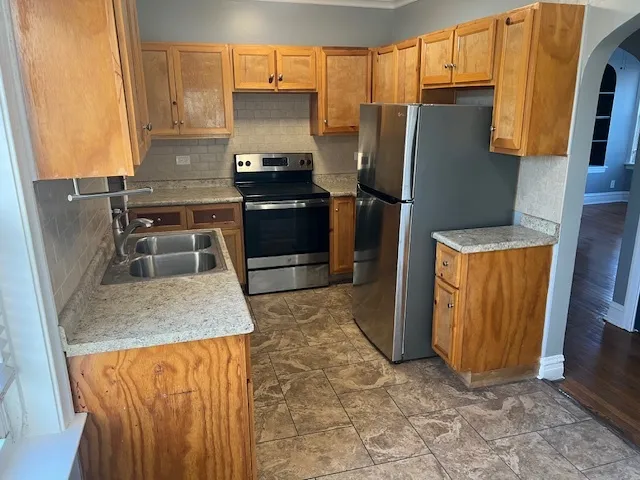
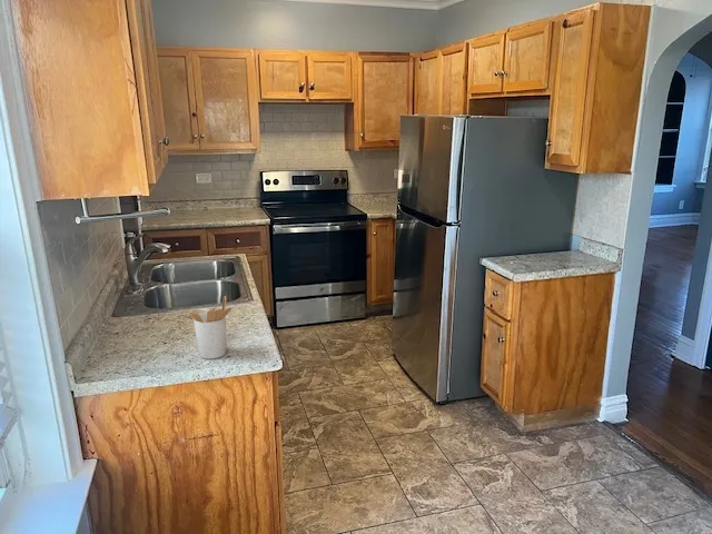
+ utensil holder (214, 328)
